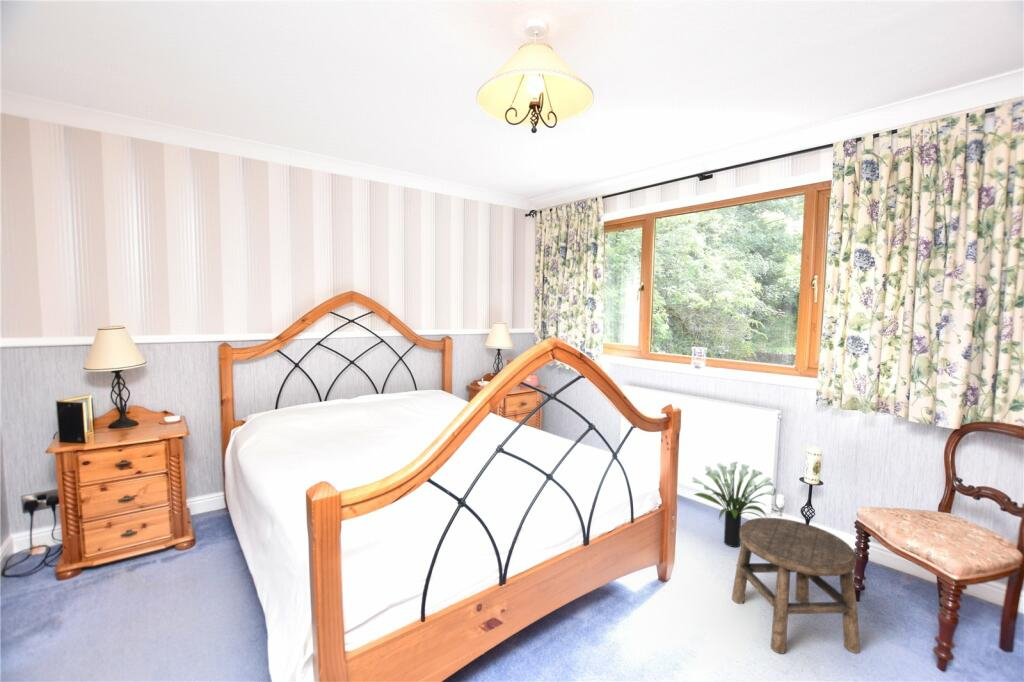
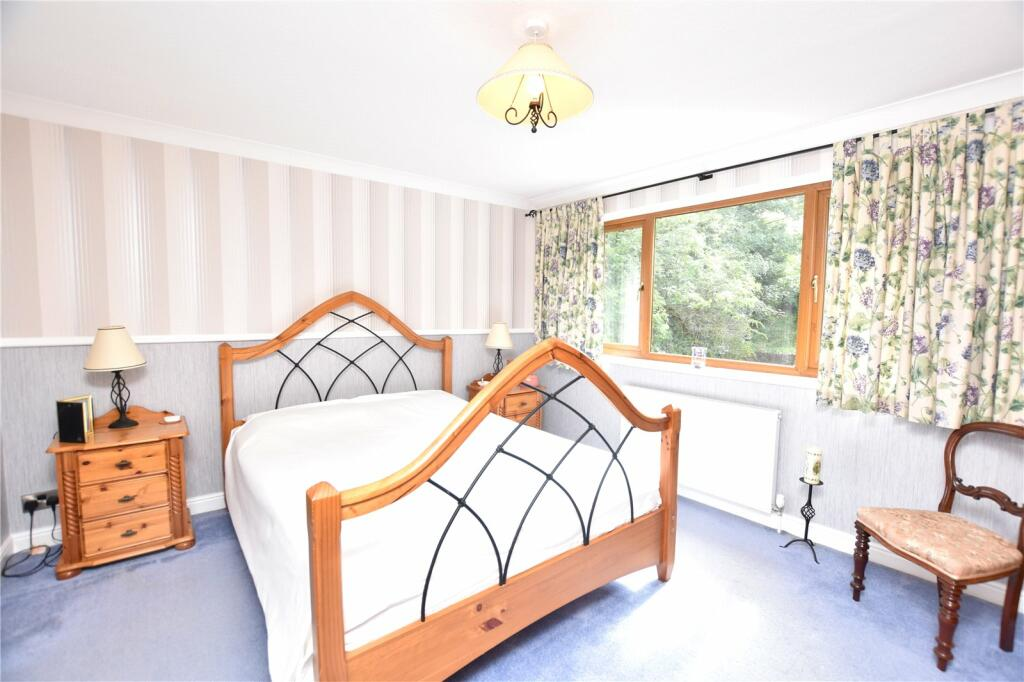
- stool (789, 580)
- potted plant (730, 503)
